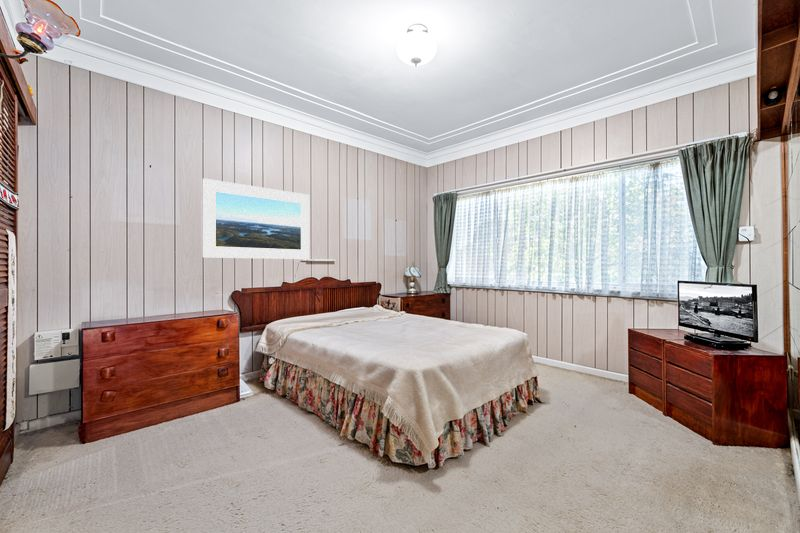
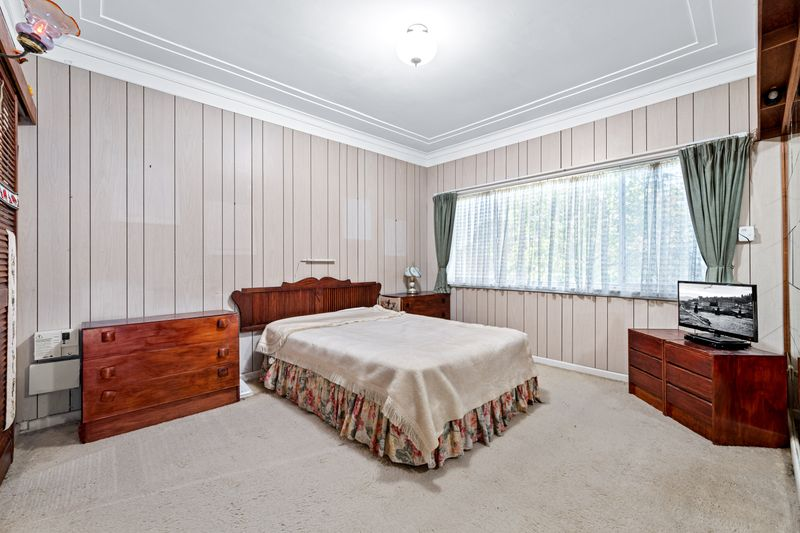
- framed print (261, 223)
